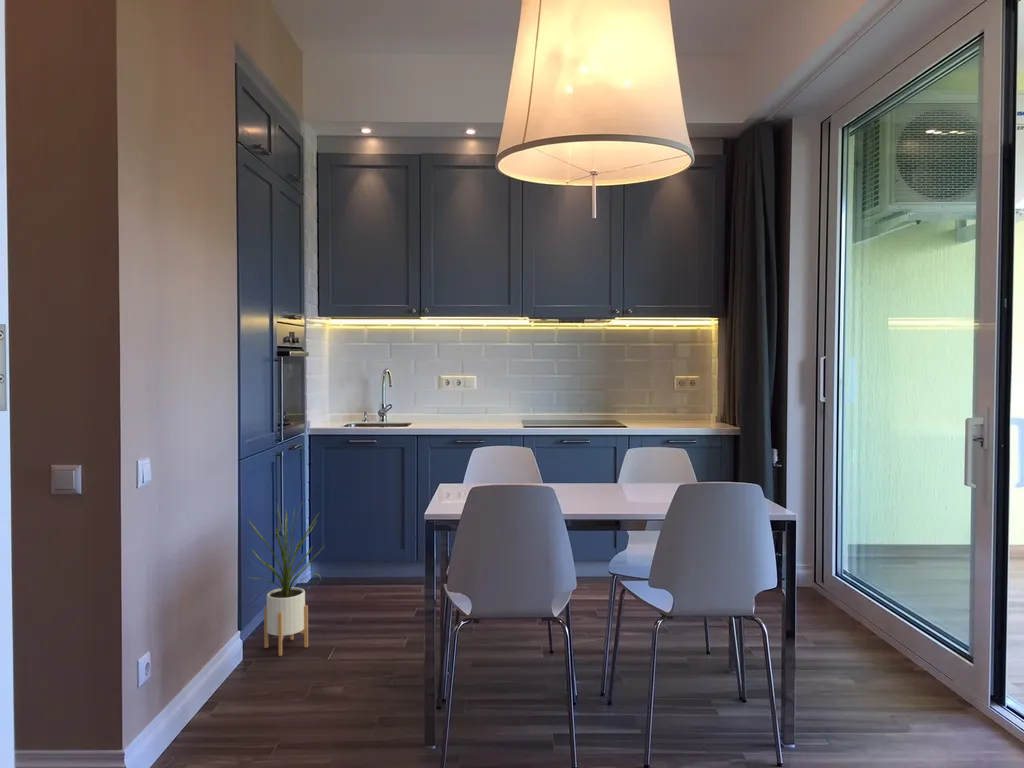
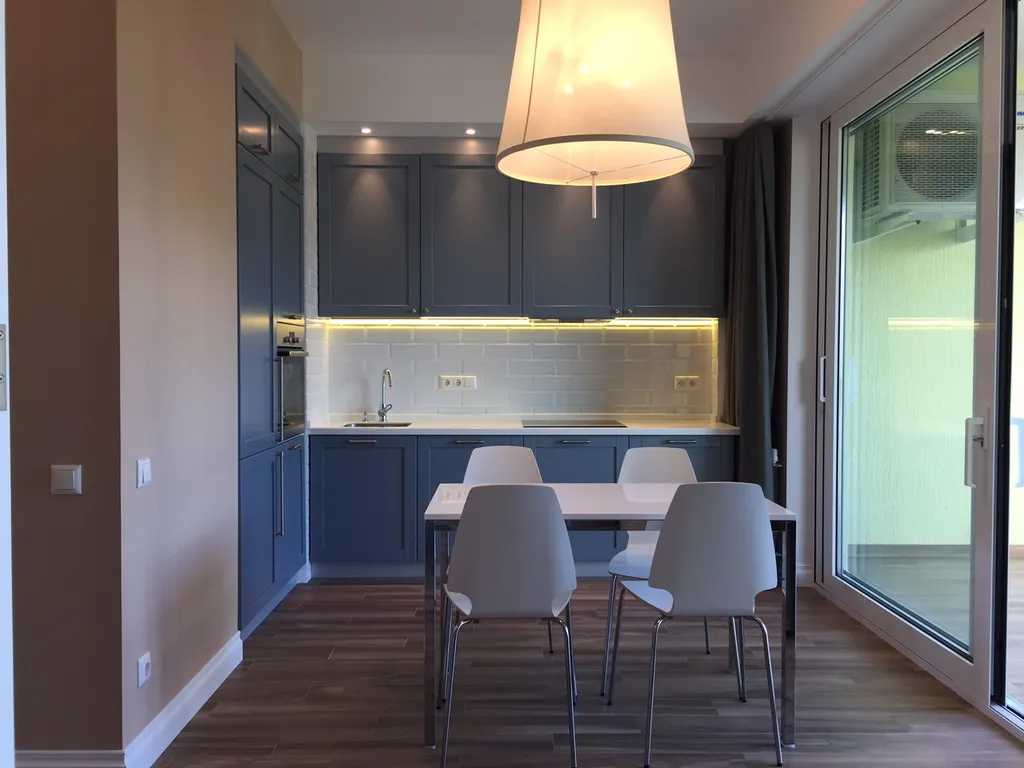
- house plant (284, 575)
